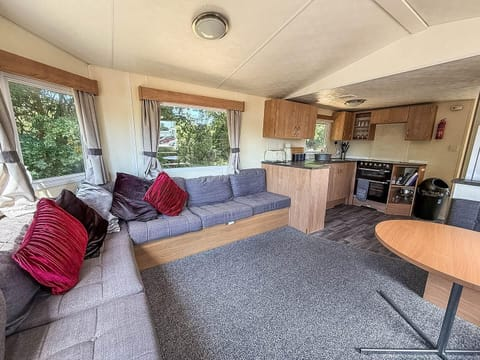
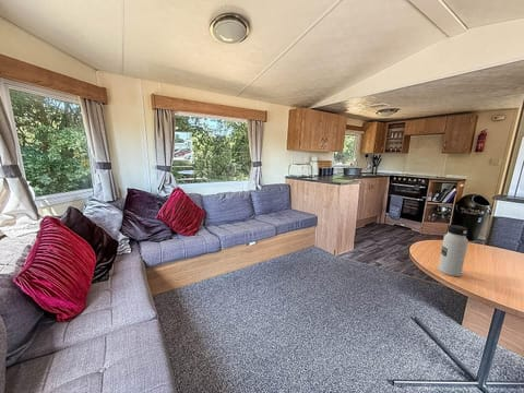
+ water bottle (453, 249)
